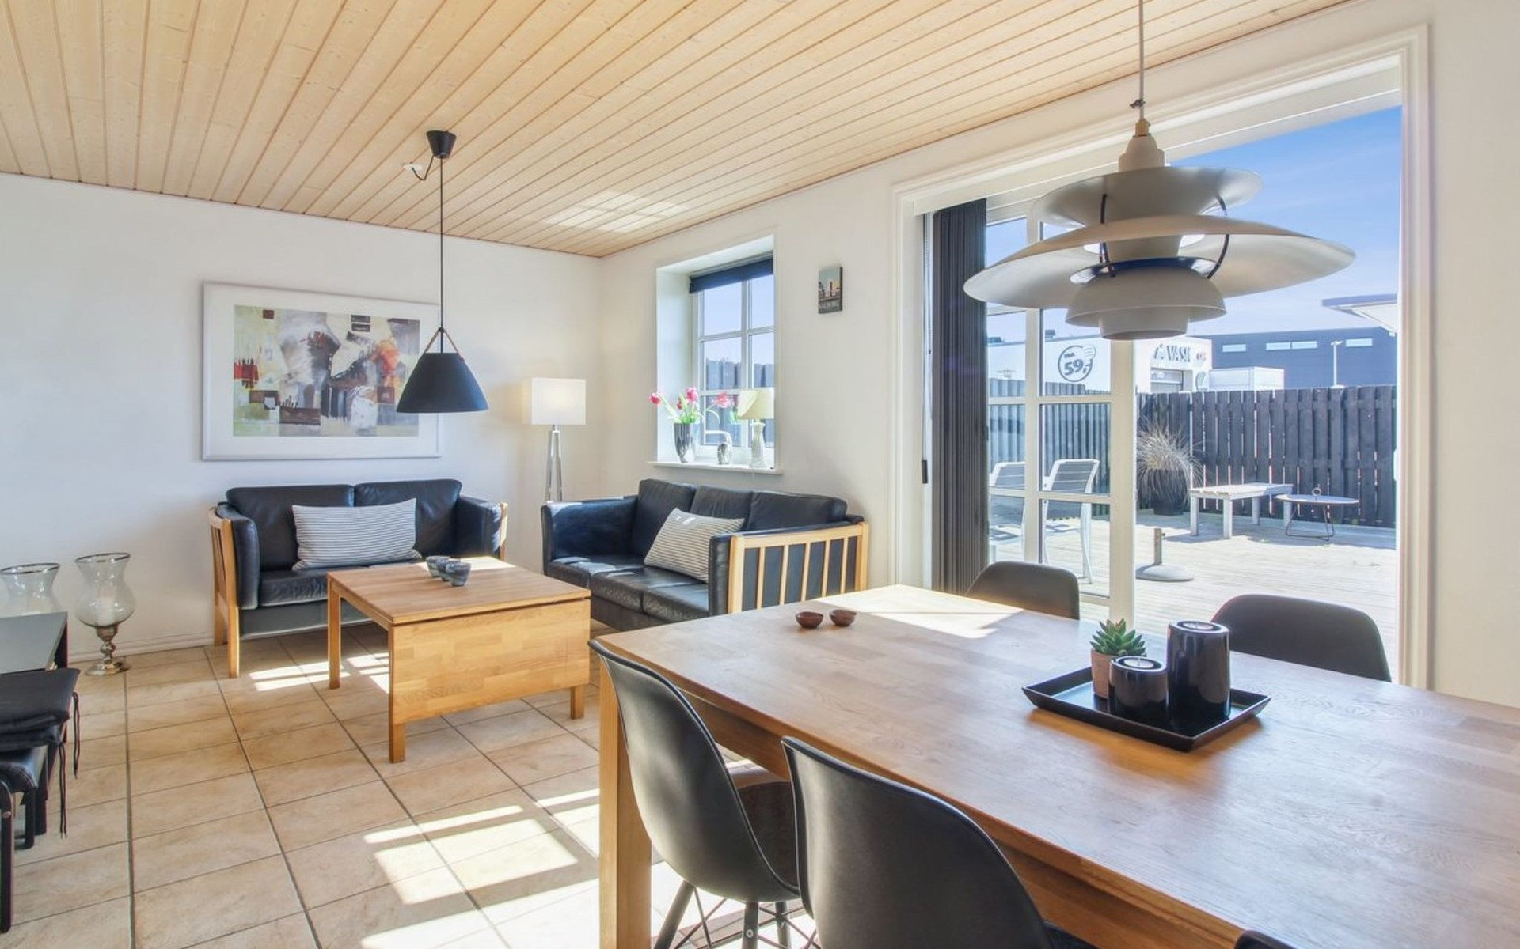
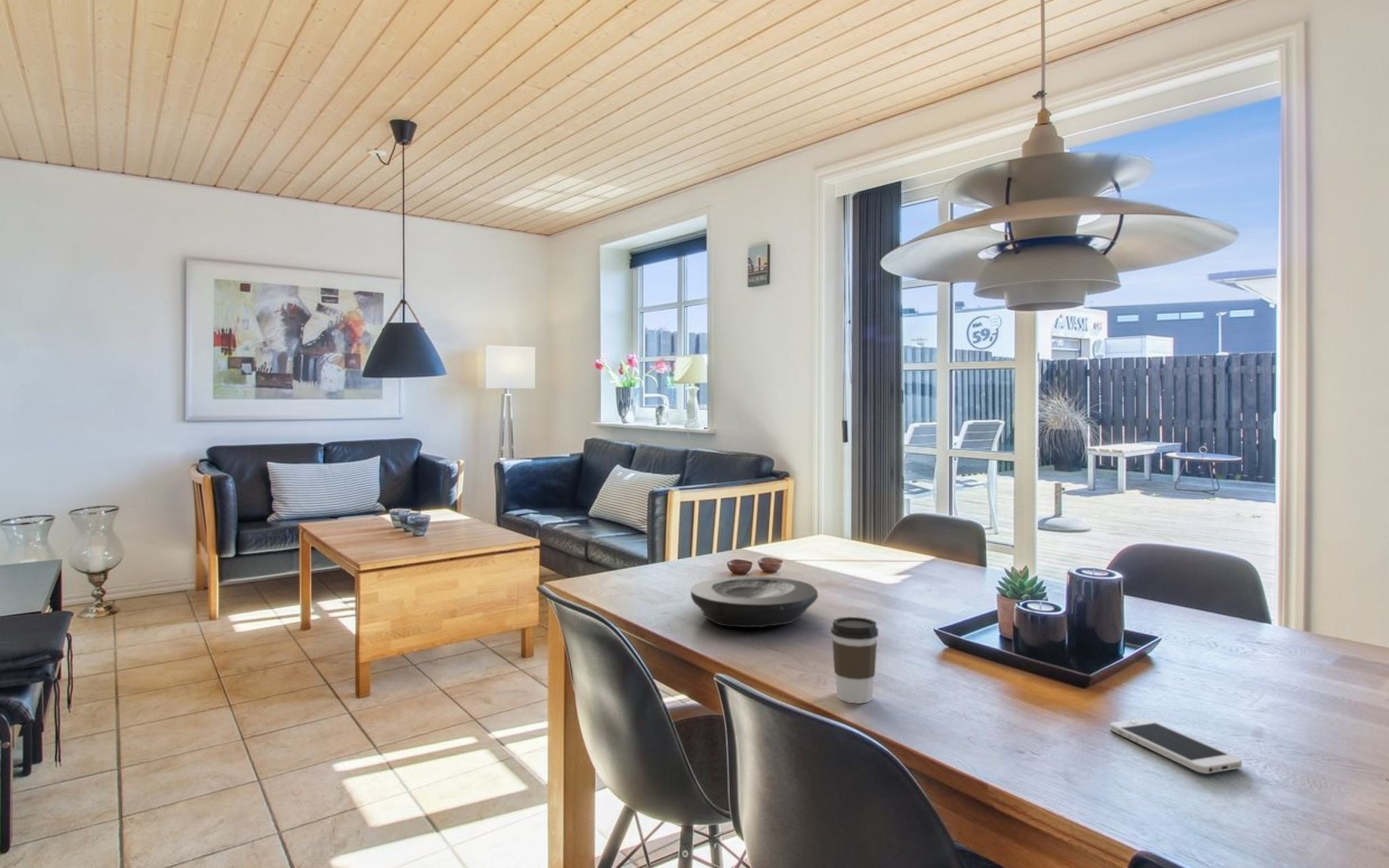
+ coffee cup (854, 660)
+ smartphone (1171, 744)
+ plate (754, 603)
